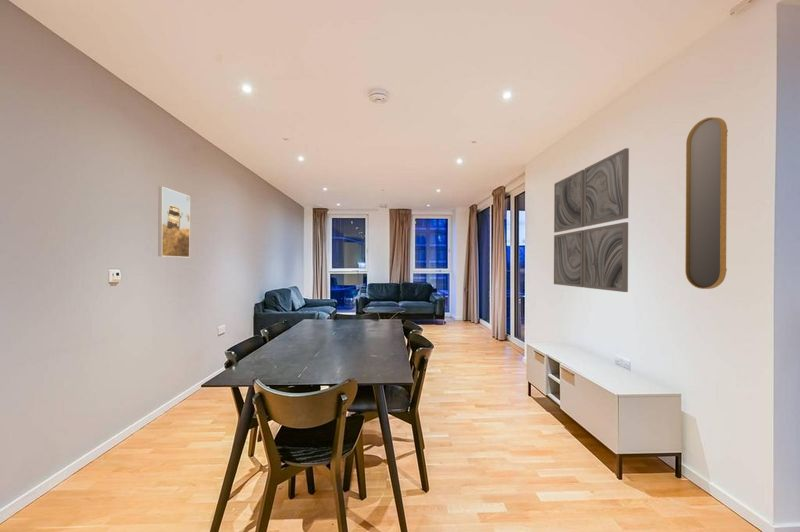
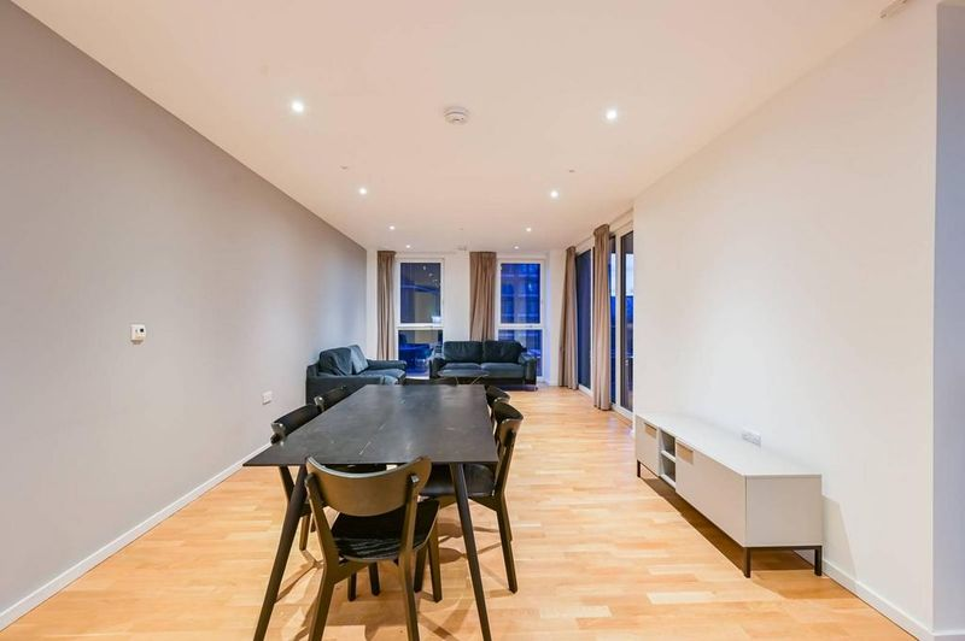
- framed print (175, 224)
- wall art (584, 226)
- home mirror (705, 204)
